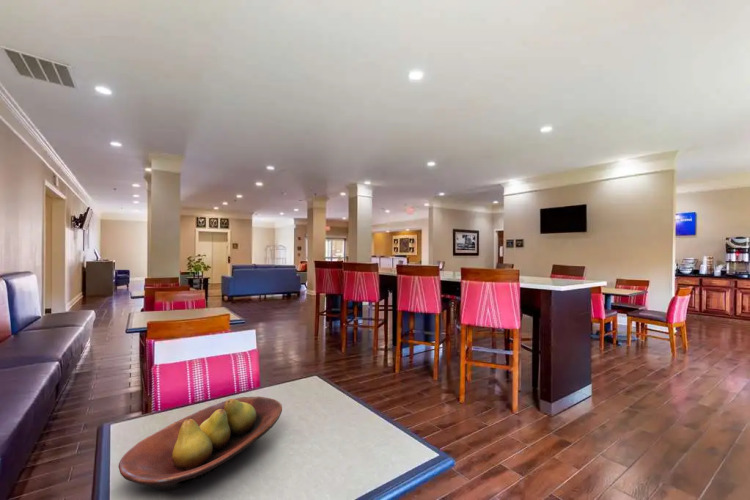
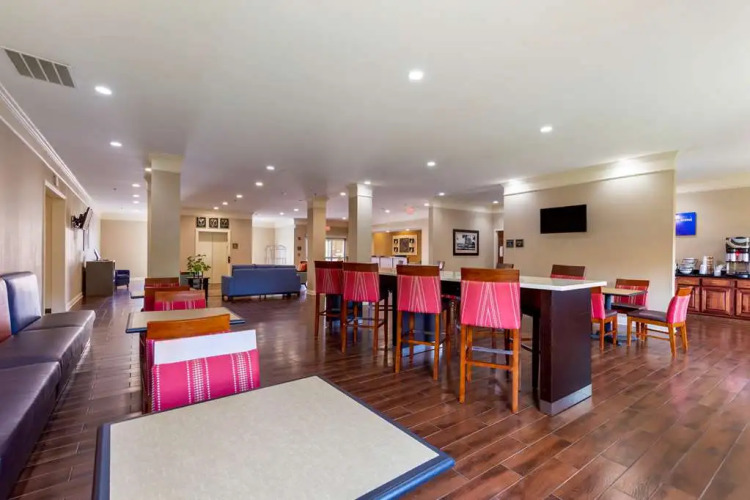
- fruit bowl (212, 431)
